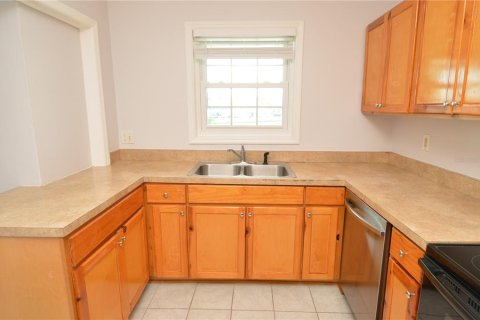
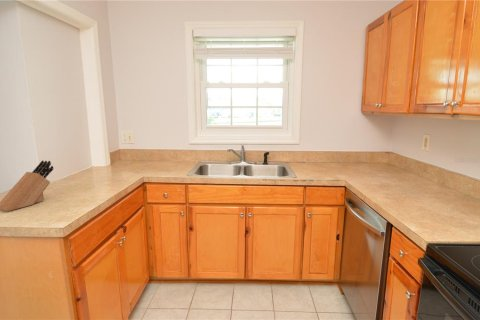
+ knife block (27, 183)
